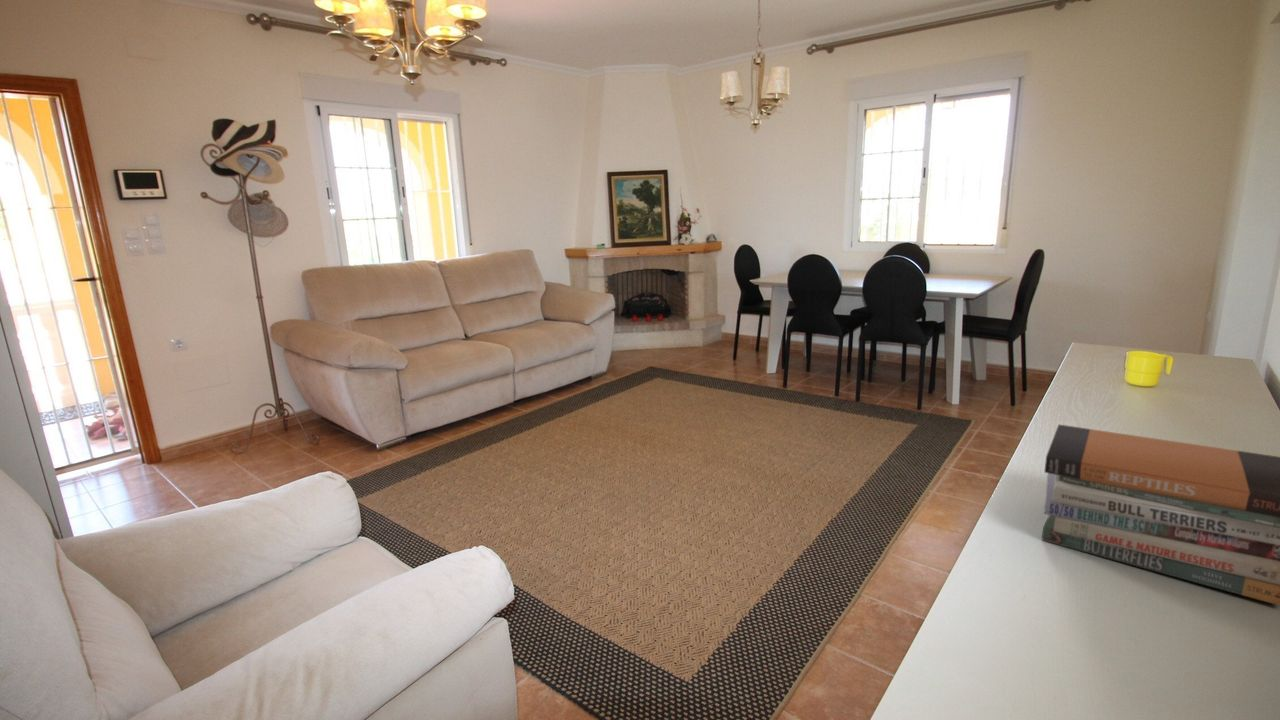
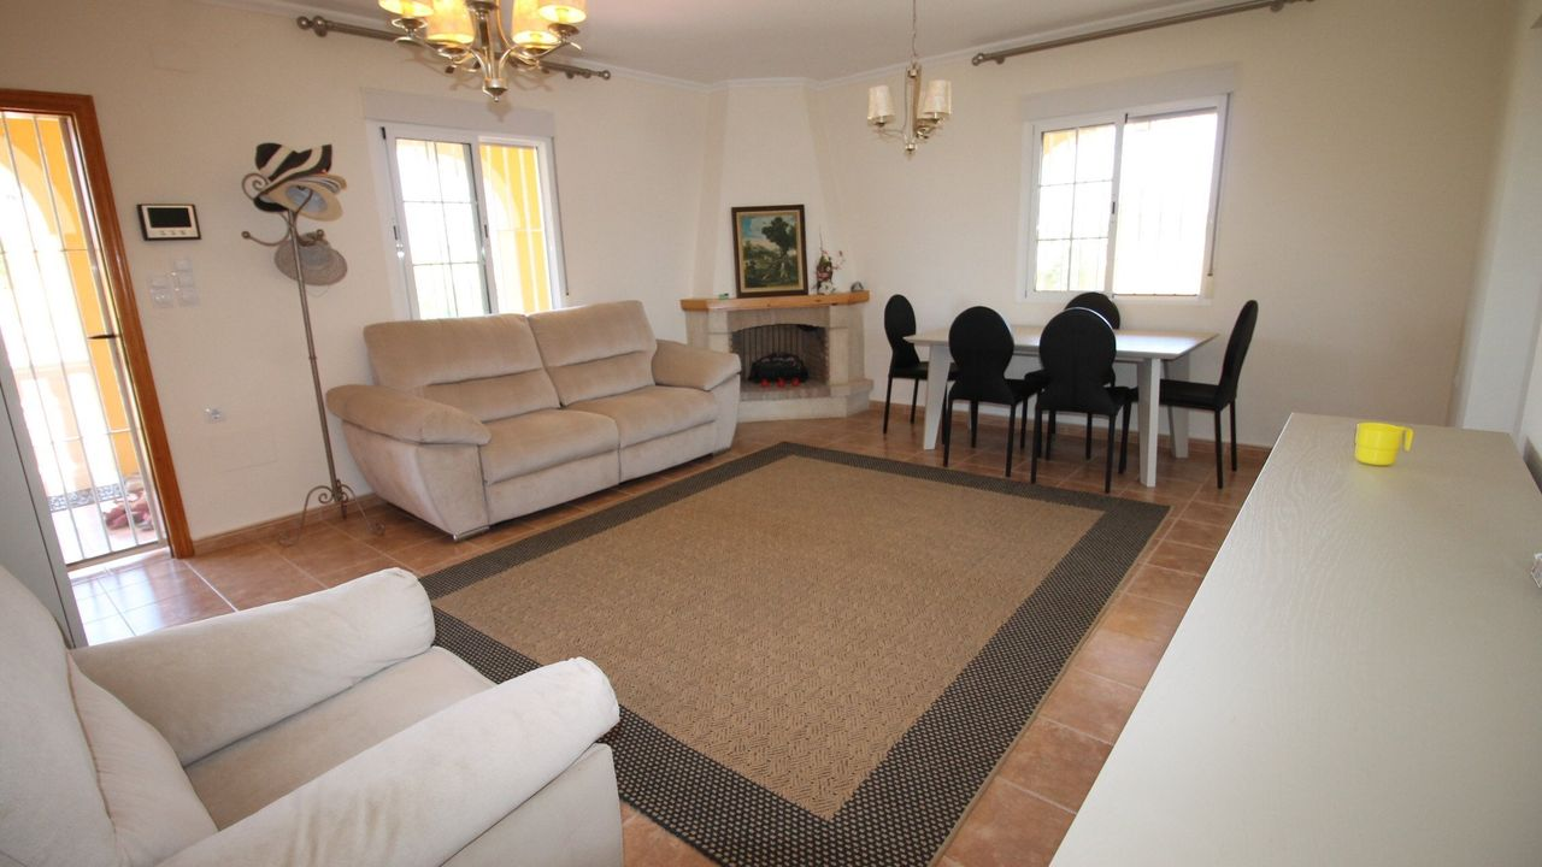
- book stack (1156, 502)
